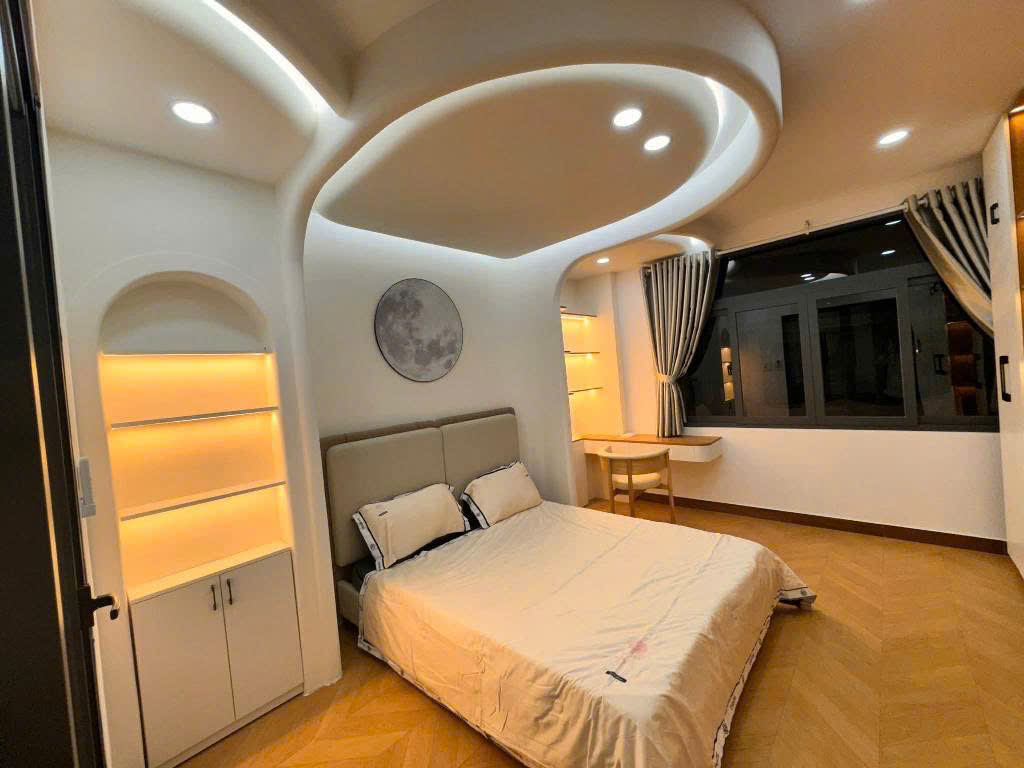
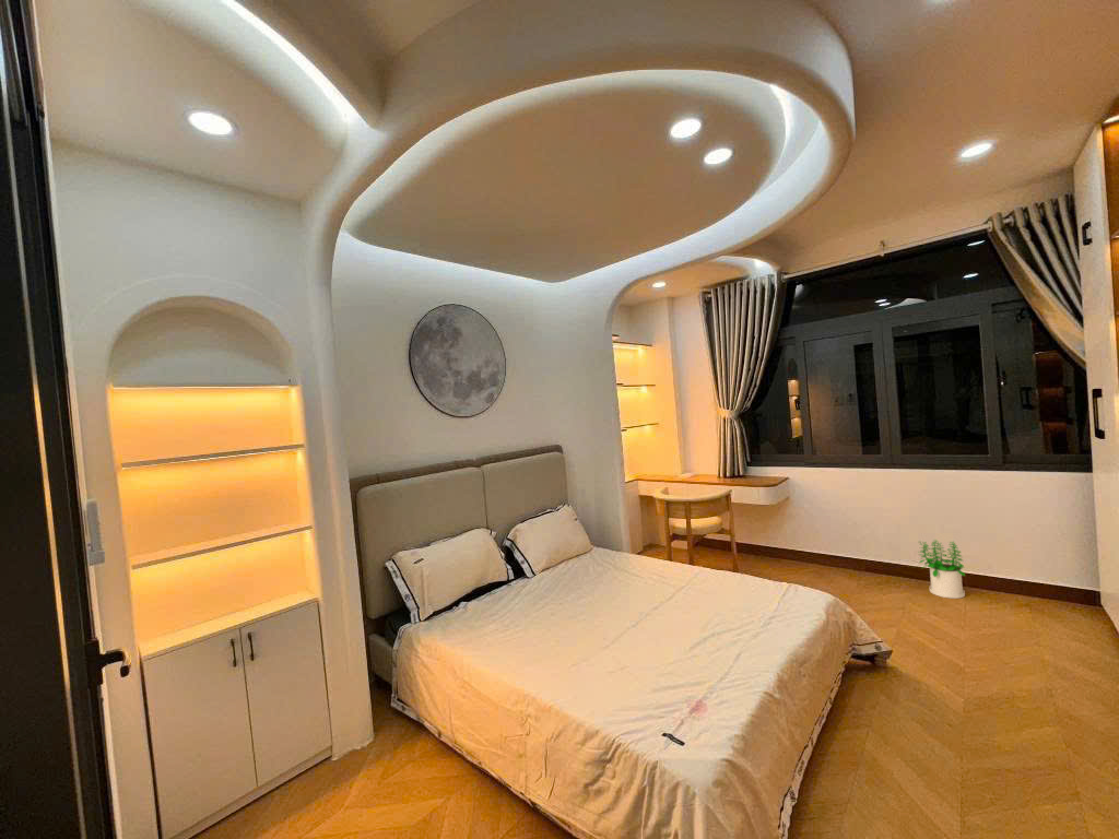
+ potted plant (940, 566)
